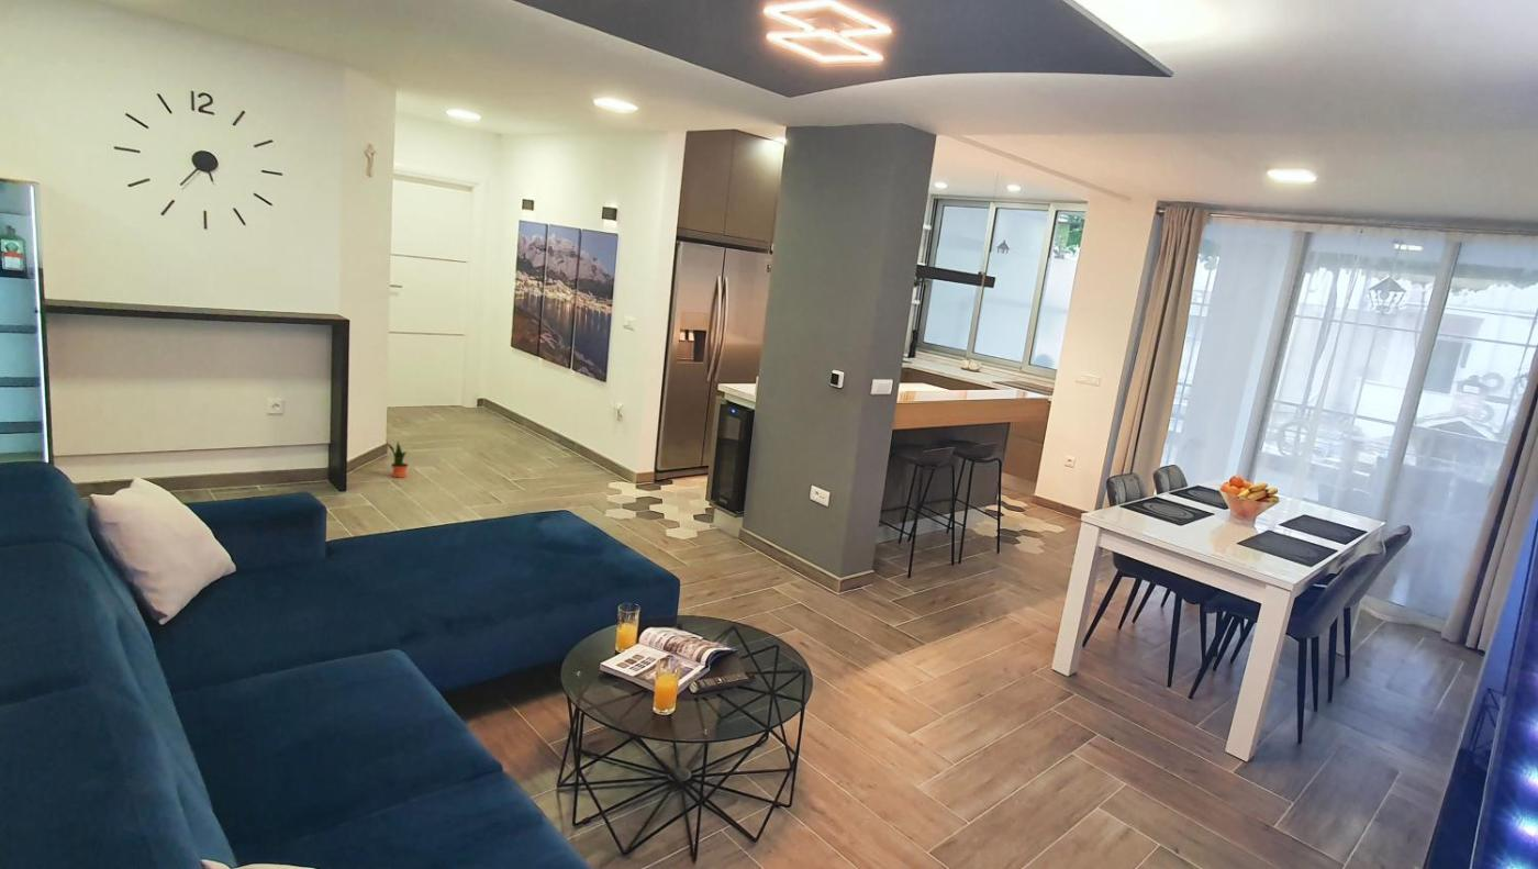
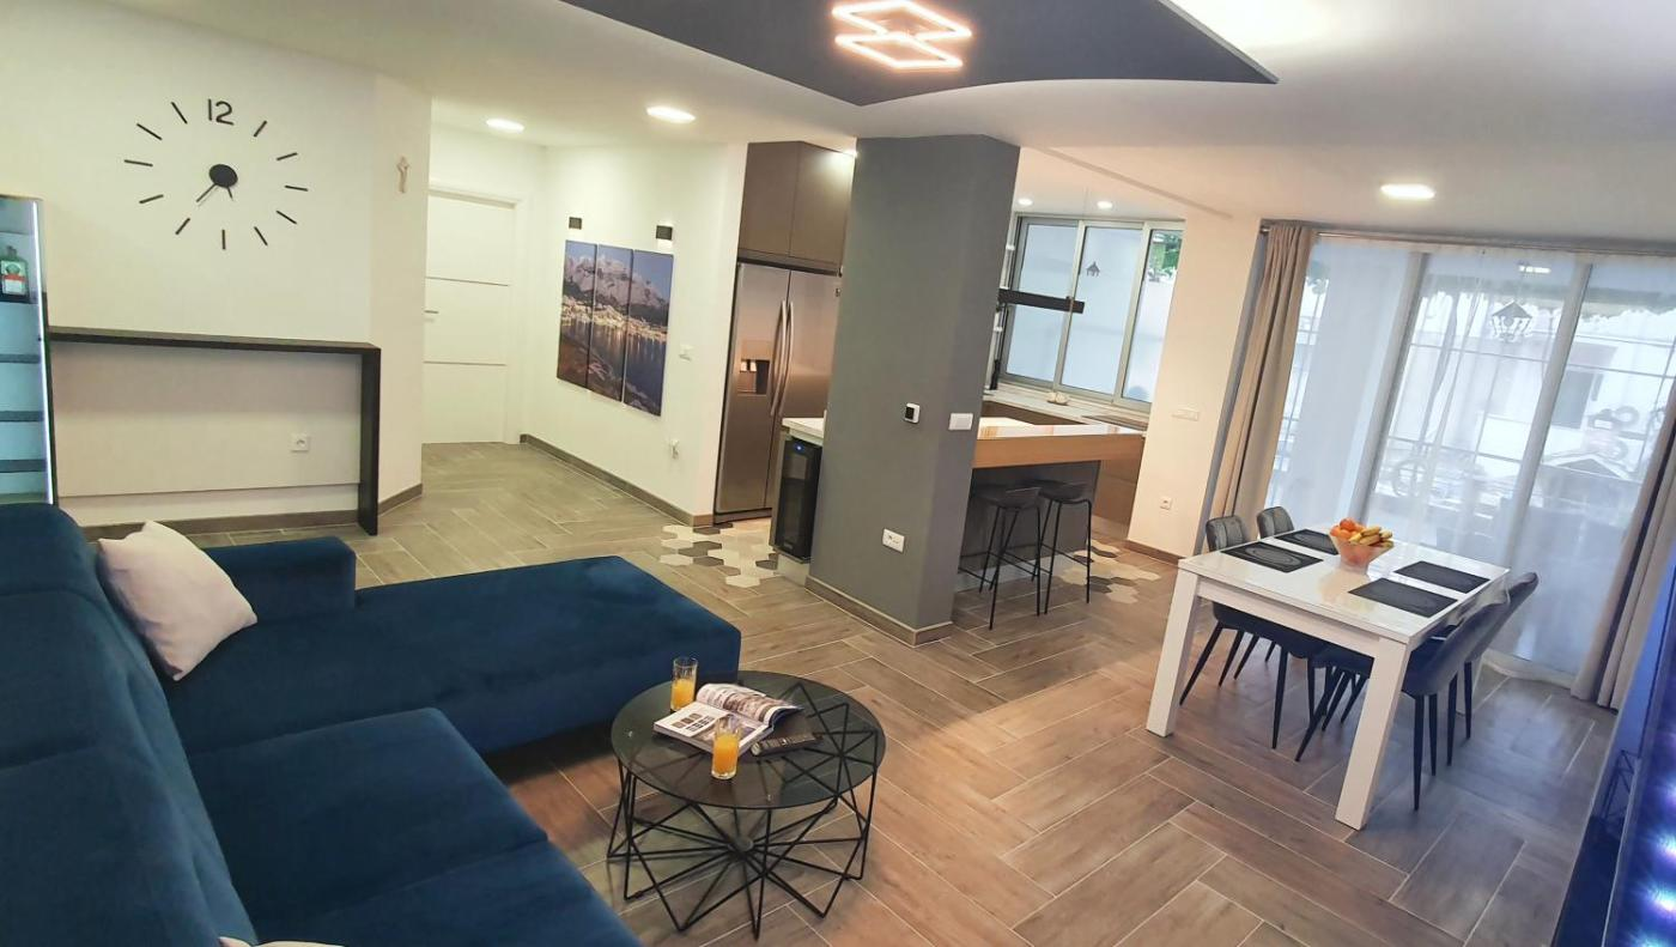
- potted plant (397, 458)
